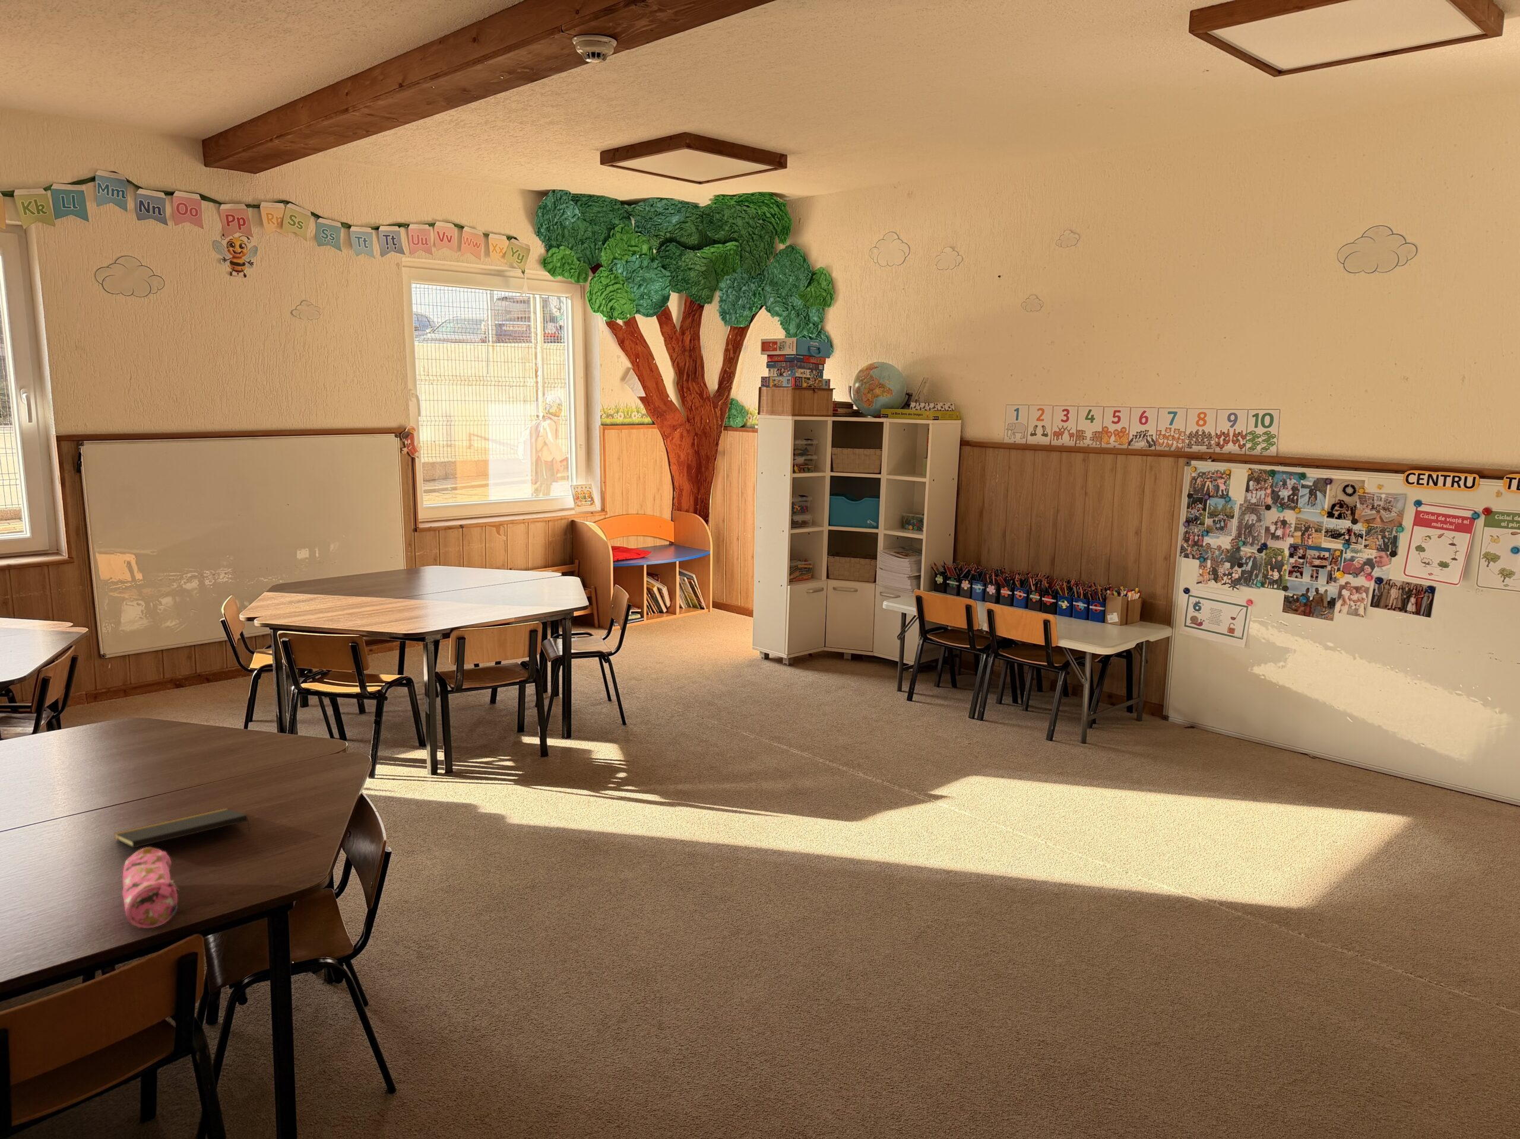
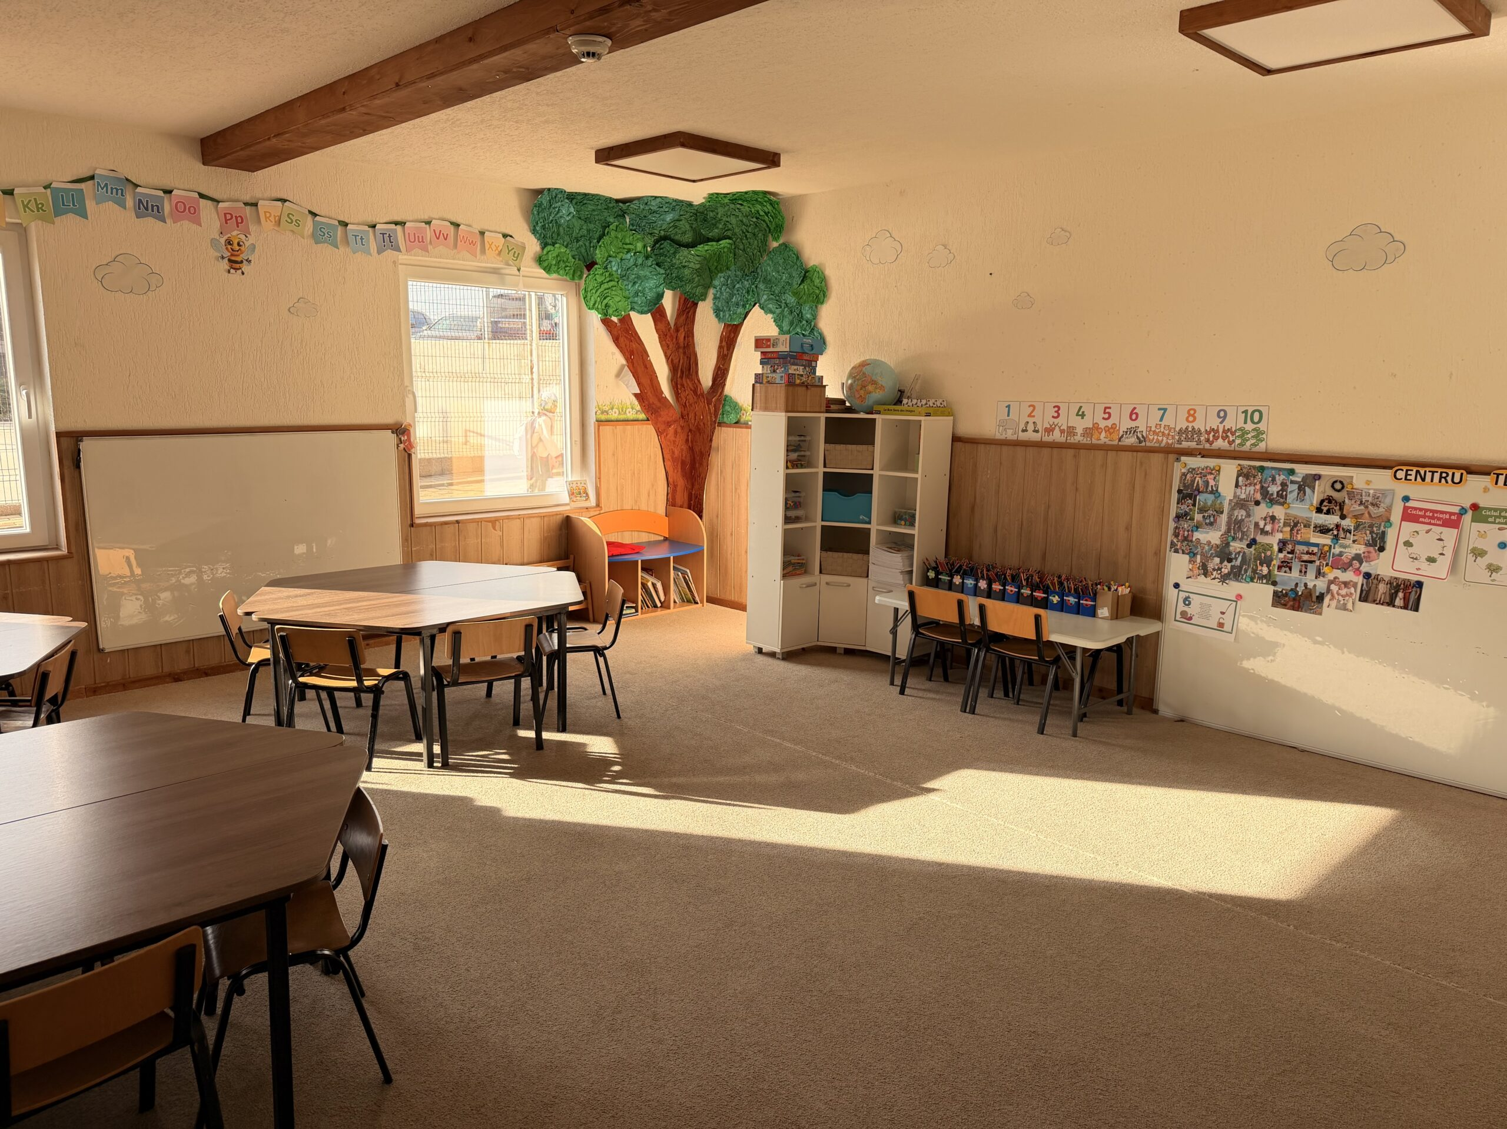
- notepad (181, 827)
- pencil case (150, 885)
